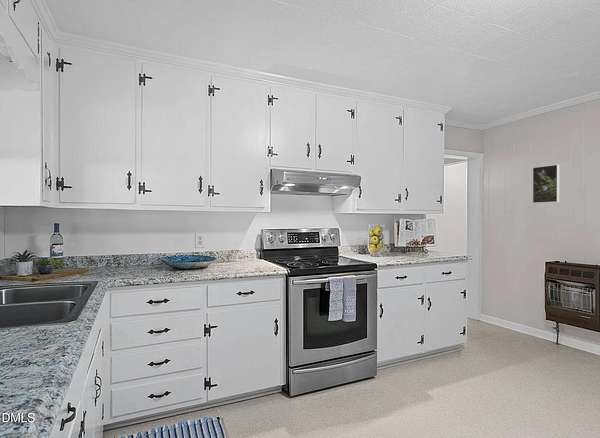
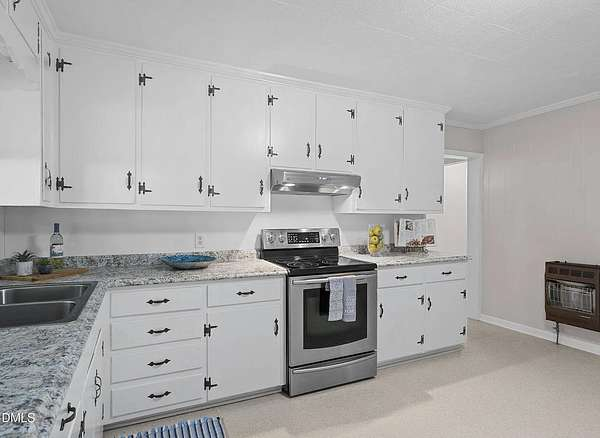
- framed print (545, 184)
